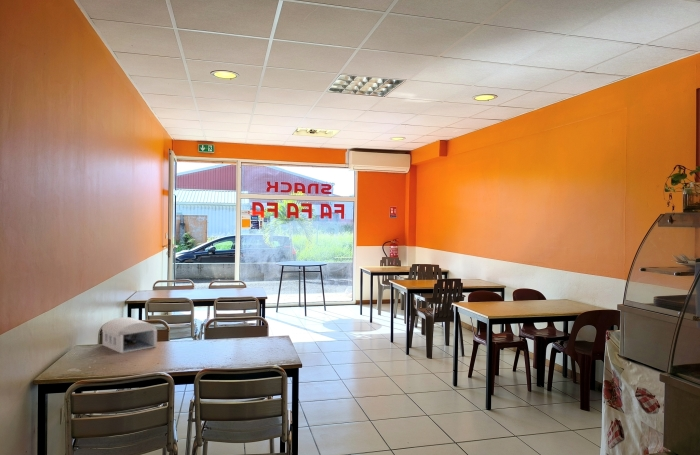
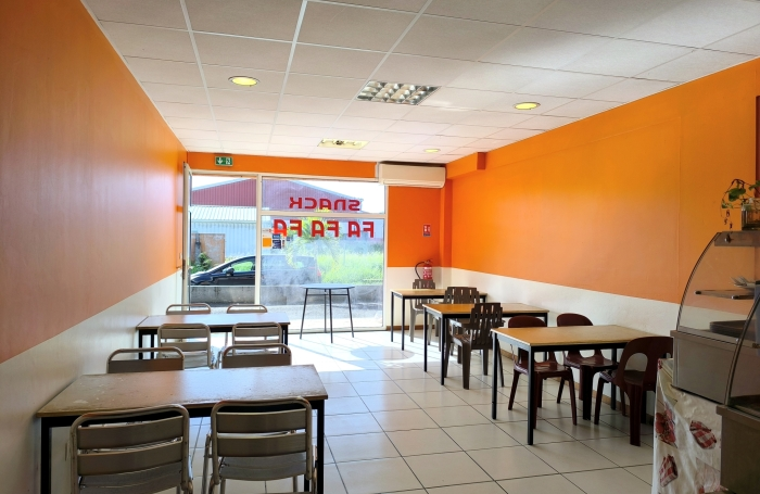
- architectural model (129, 333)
